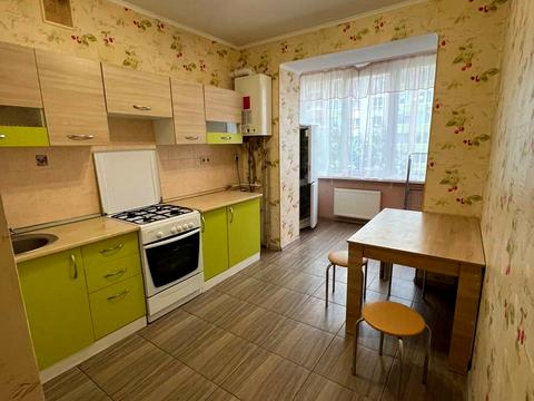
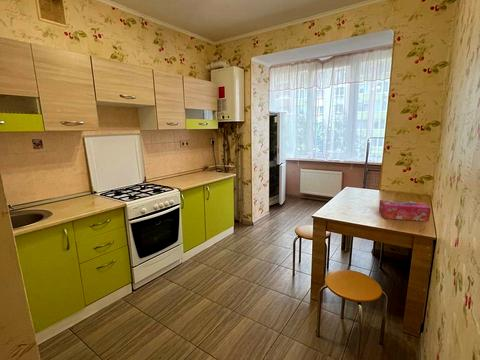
+ tissue box (403, 210)
